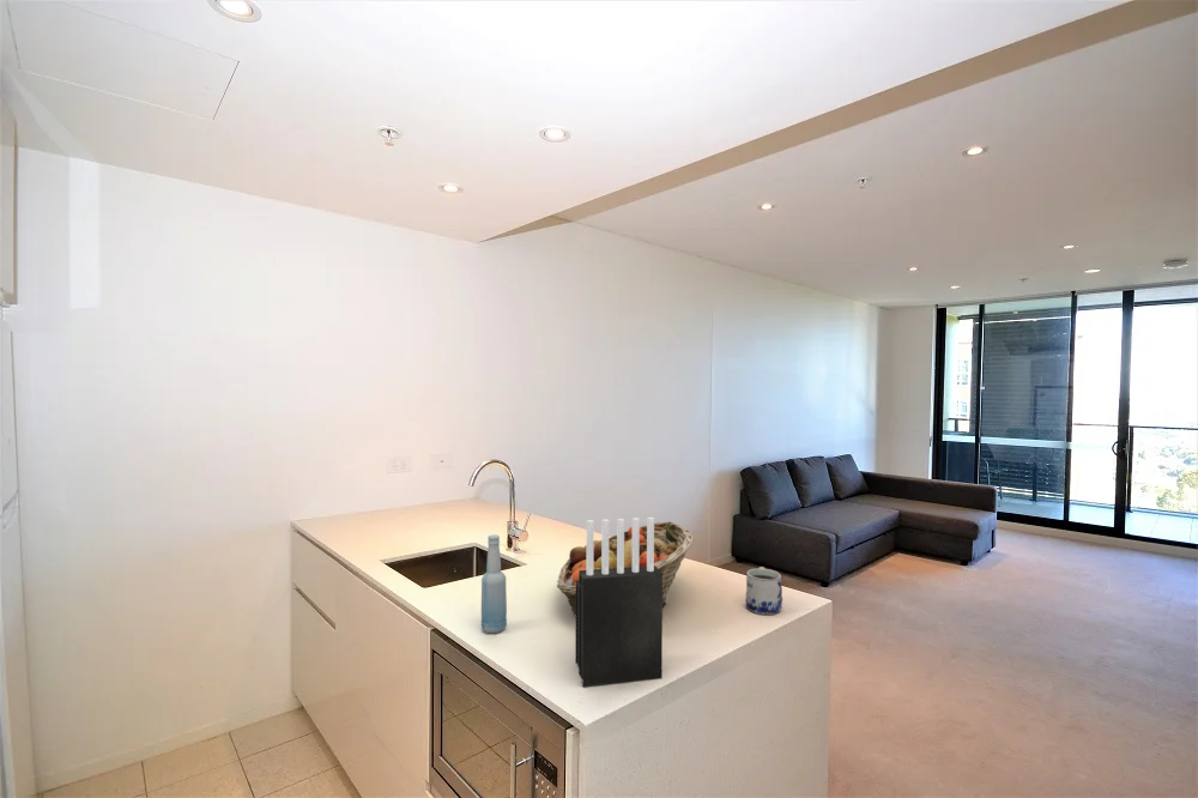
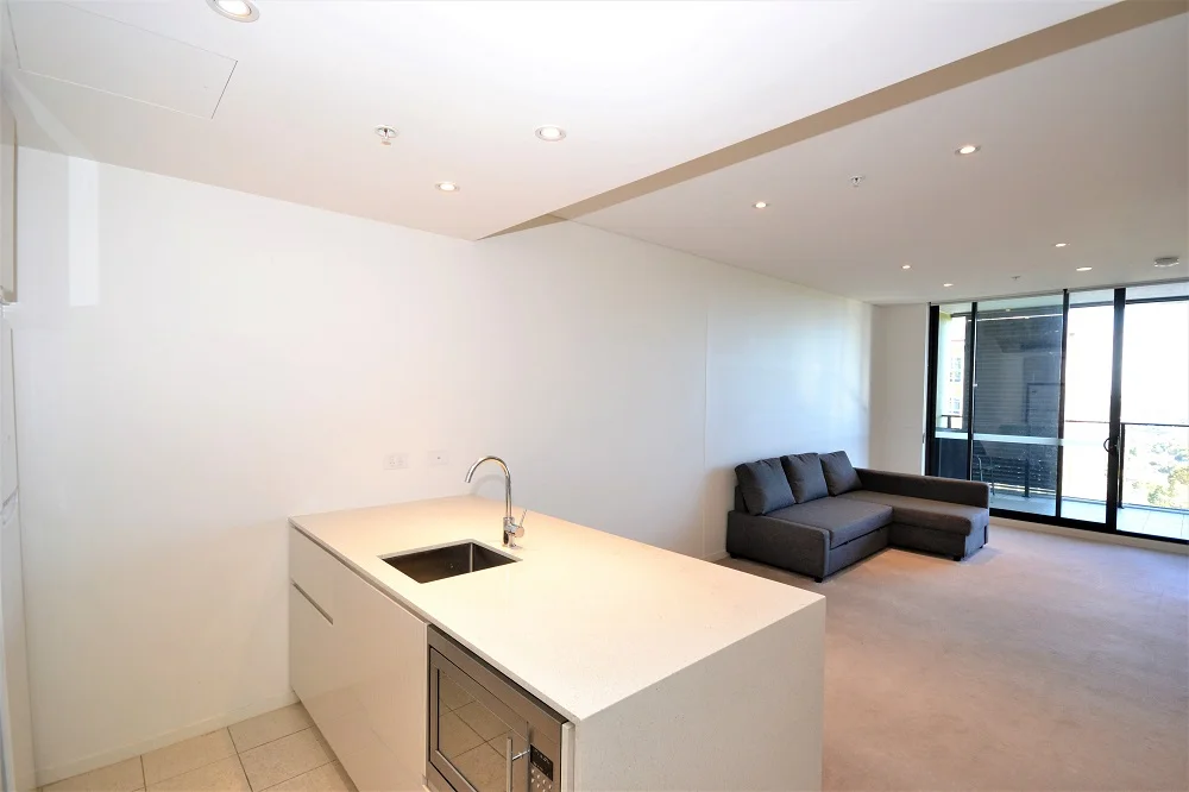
- bottle (494, 582)
- mug (762, 588)
- fruit basket (624, 567)
- knife block (616, 592)
